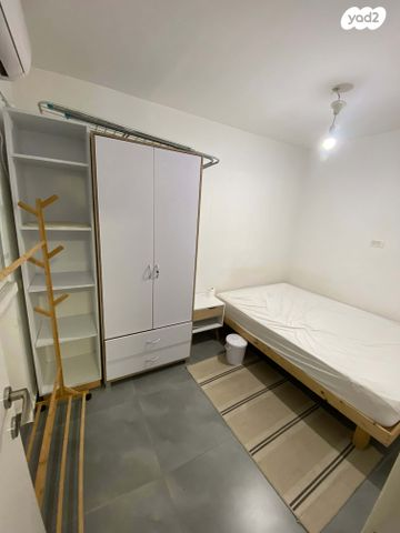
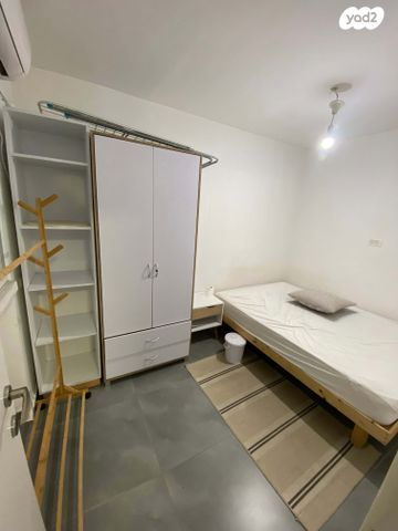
+ pillow (321, 299)
